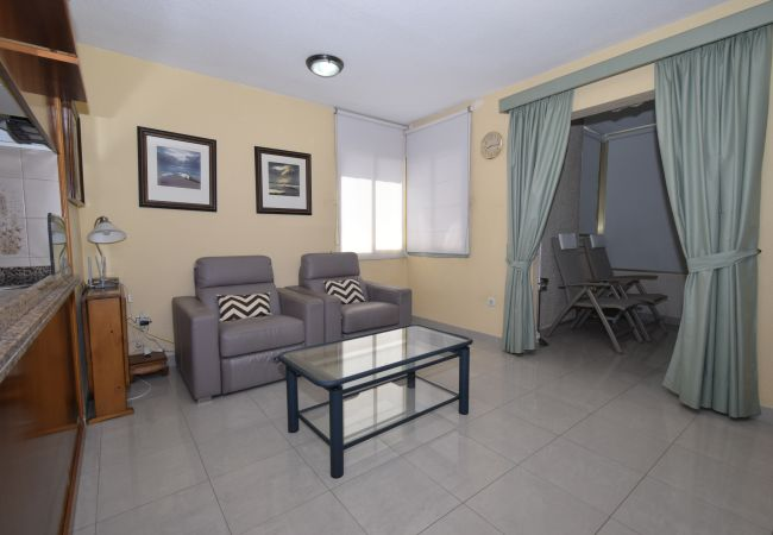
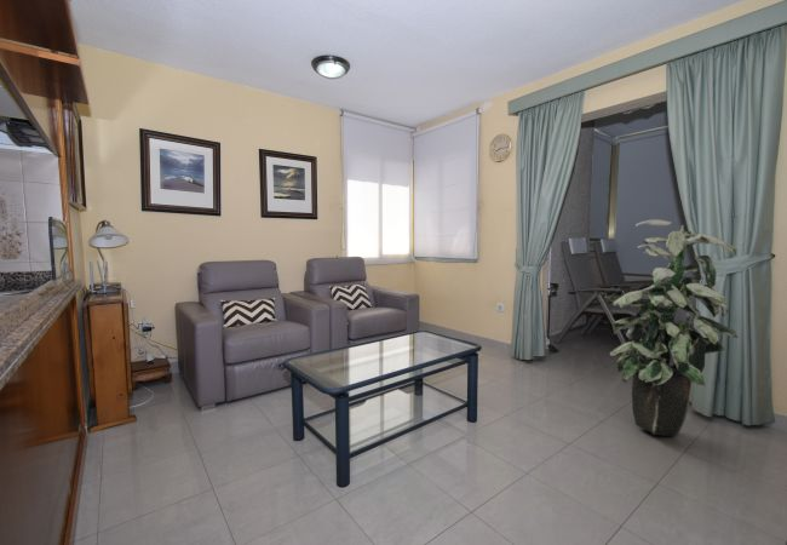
+ indoor plant (662, 325)
